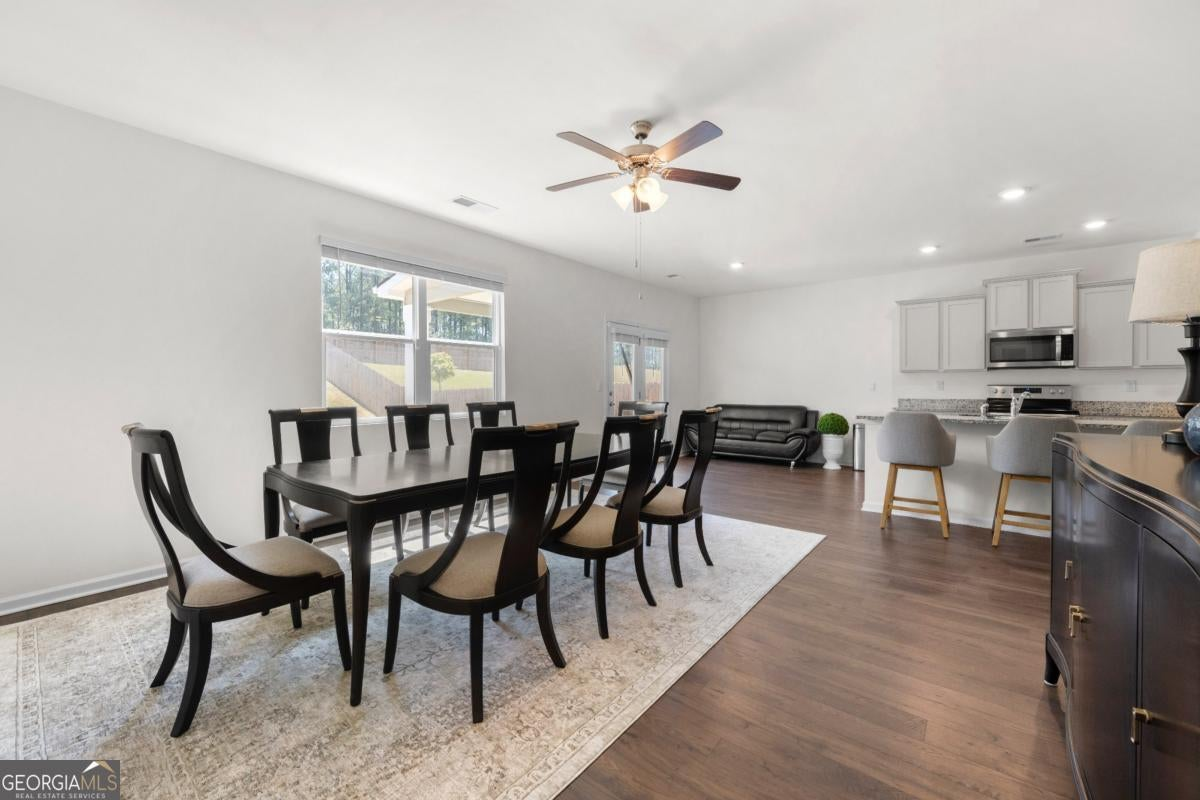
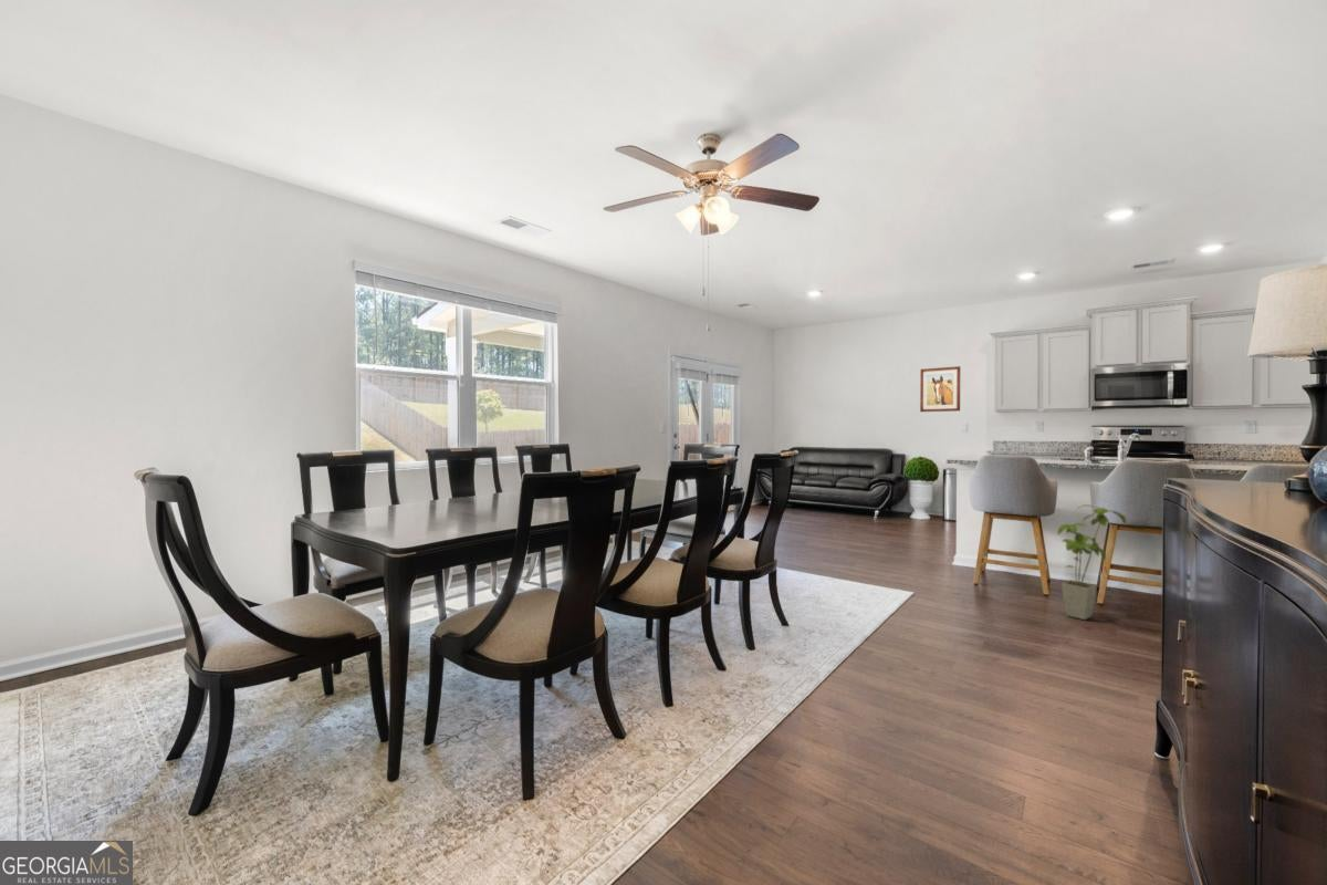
+ wall art (940, 389)
+ house plant (1088, 560)
